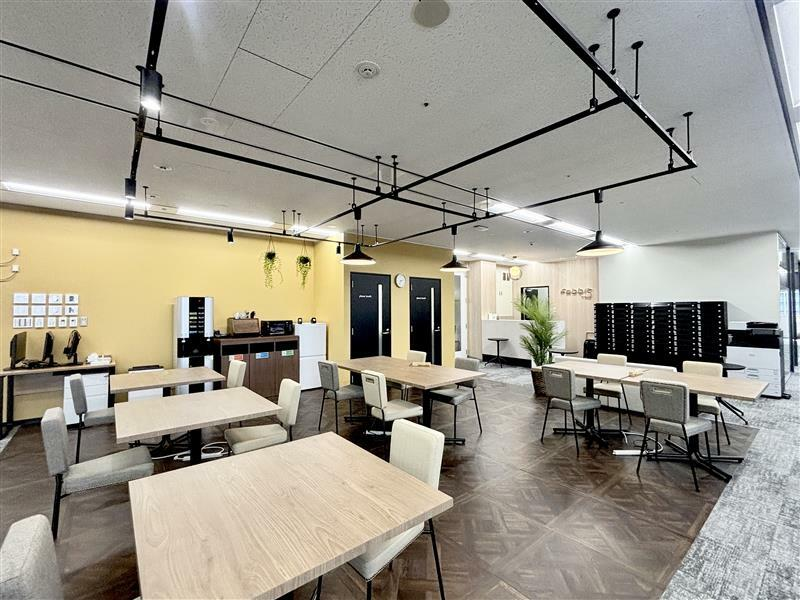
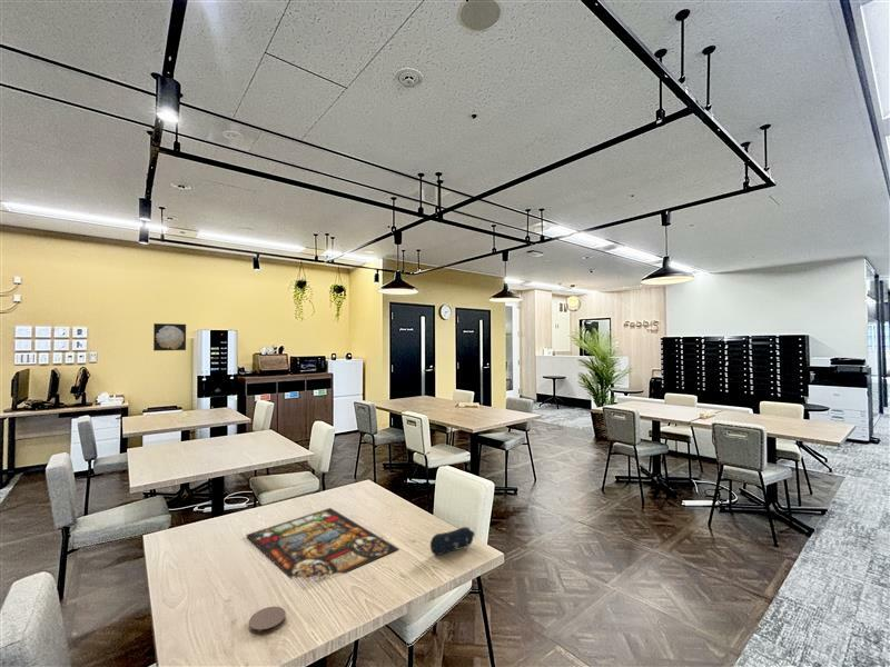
+ wall art (169, 337)
+ coaster (267, 619)
+ stained glass panel (319, 541)
+ pencil case (452, 540)
